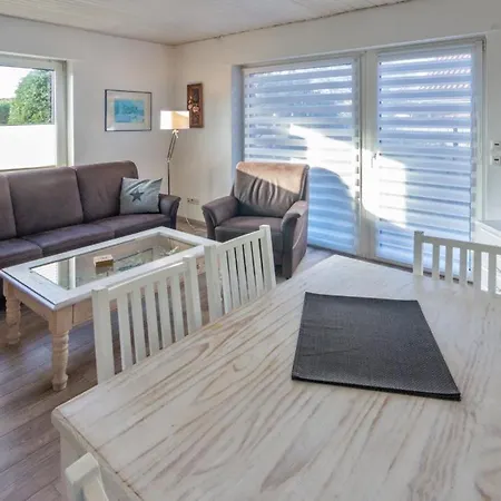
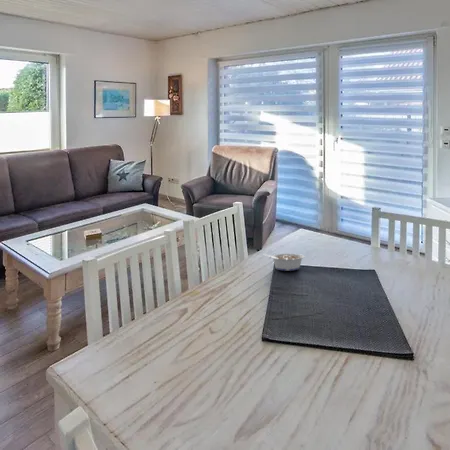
+ legume (286, 261)
